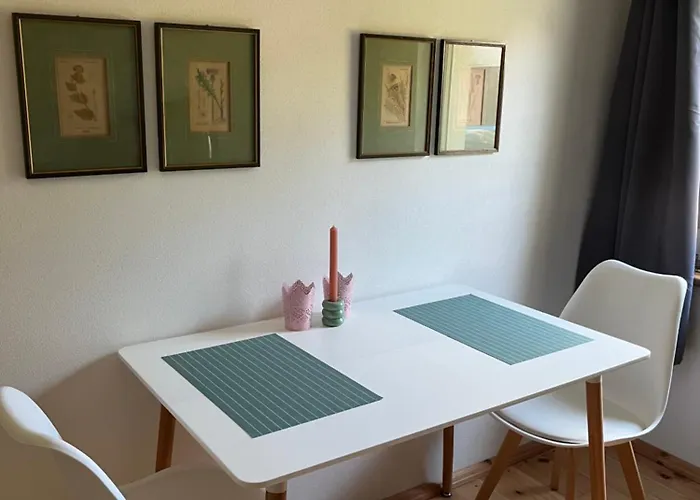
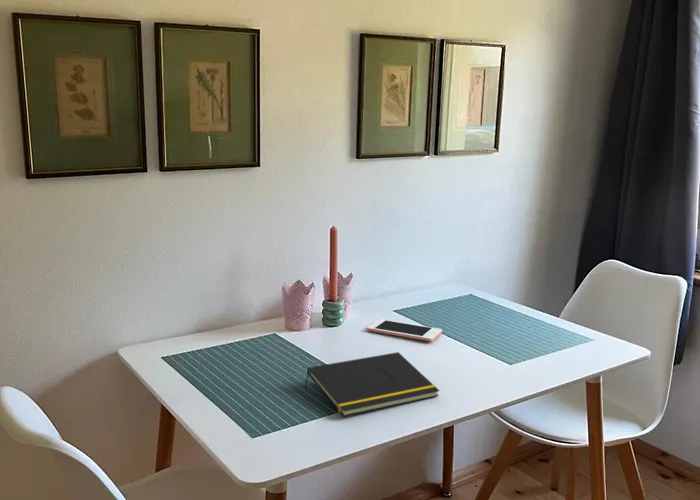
+ notepad (372, 381)
+ cell phone (404, 330)
